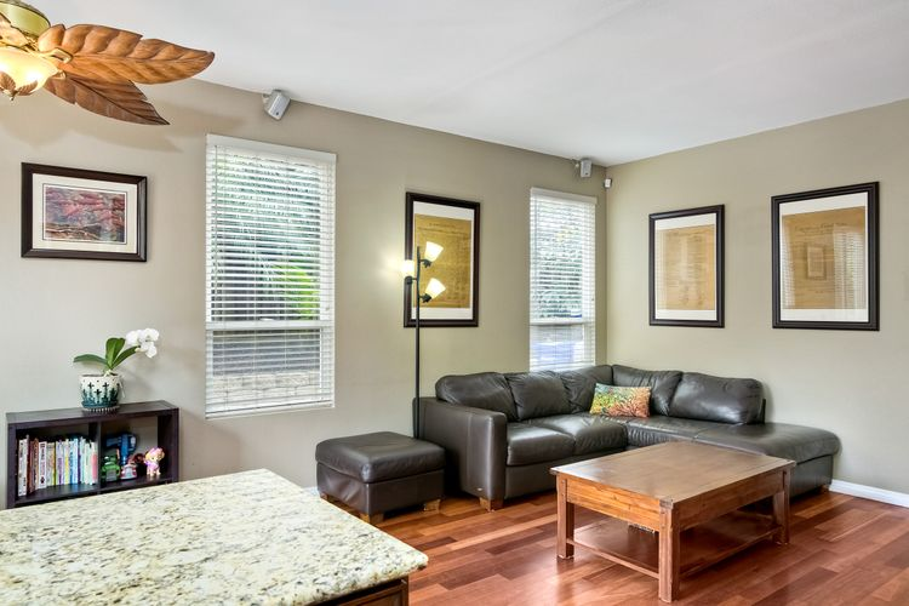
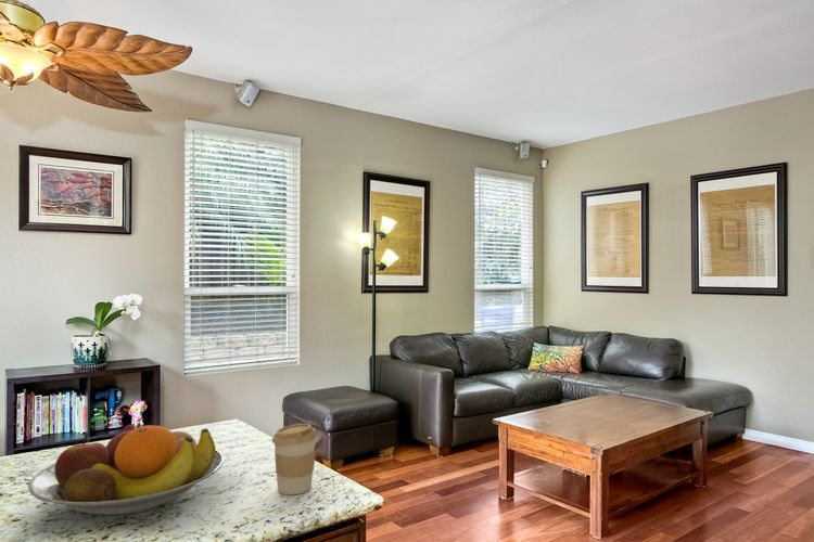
+ coffee cup (294, 456)
+ fruit bowl (132, 460)
